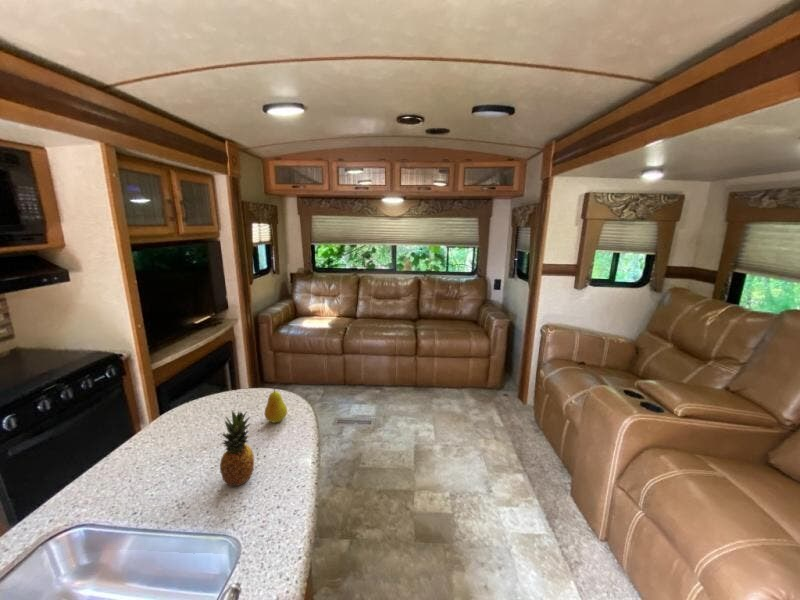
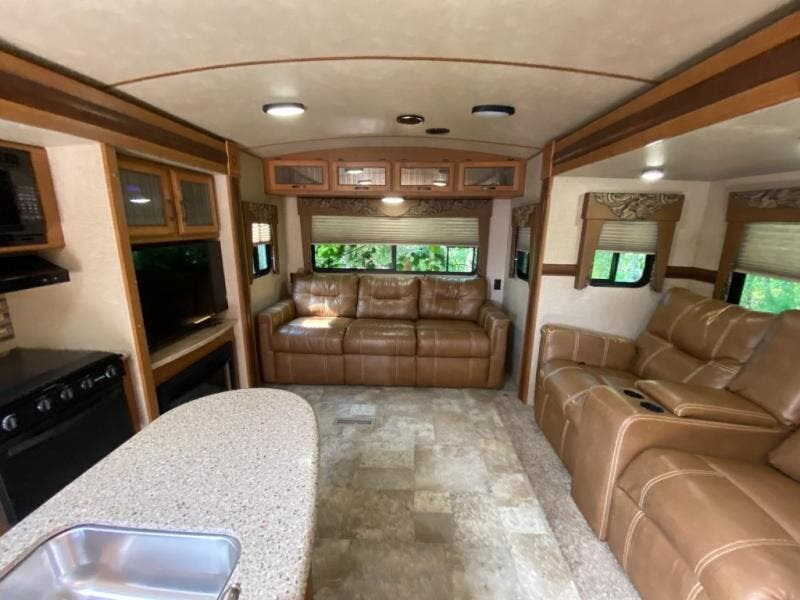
- fruit (275, 403)
- fruit (236, 445)
